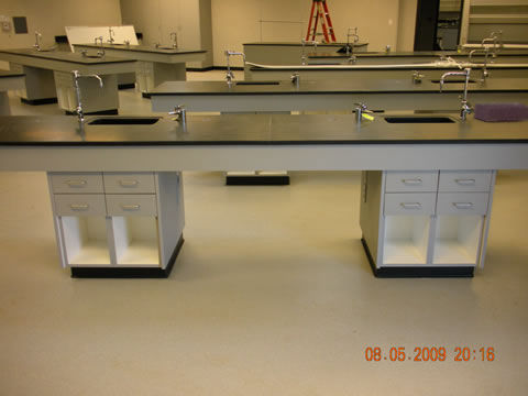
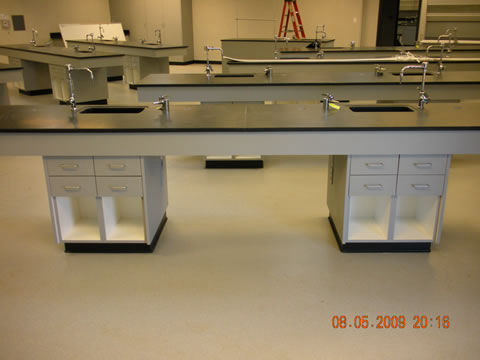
- tissue box (502, 111)
